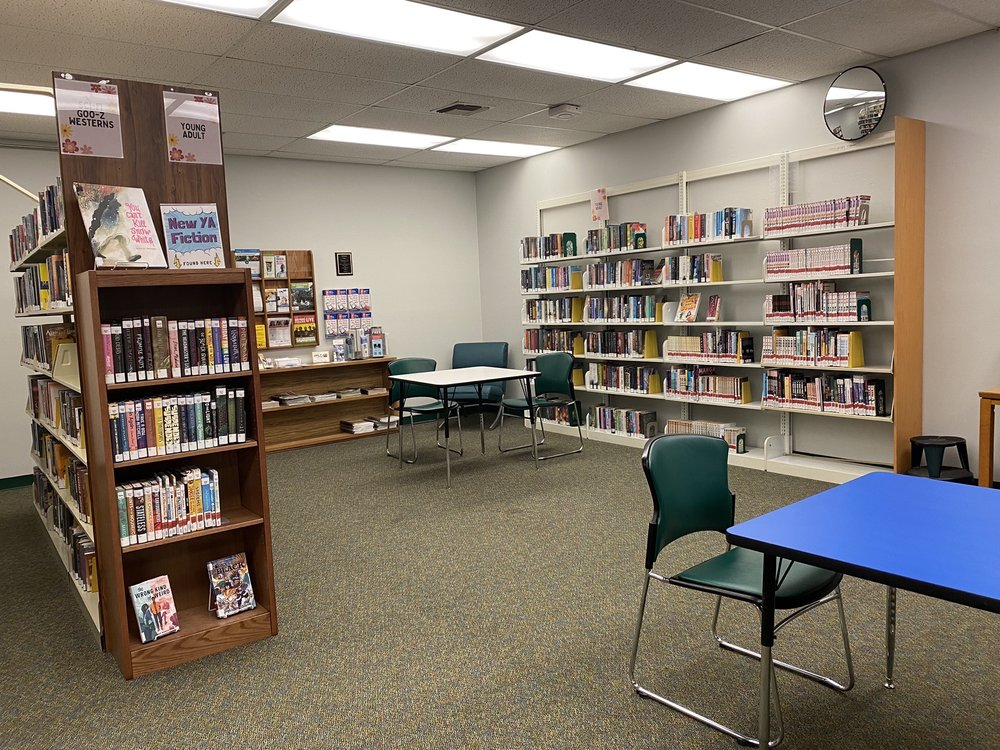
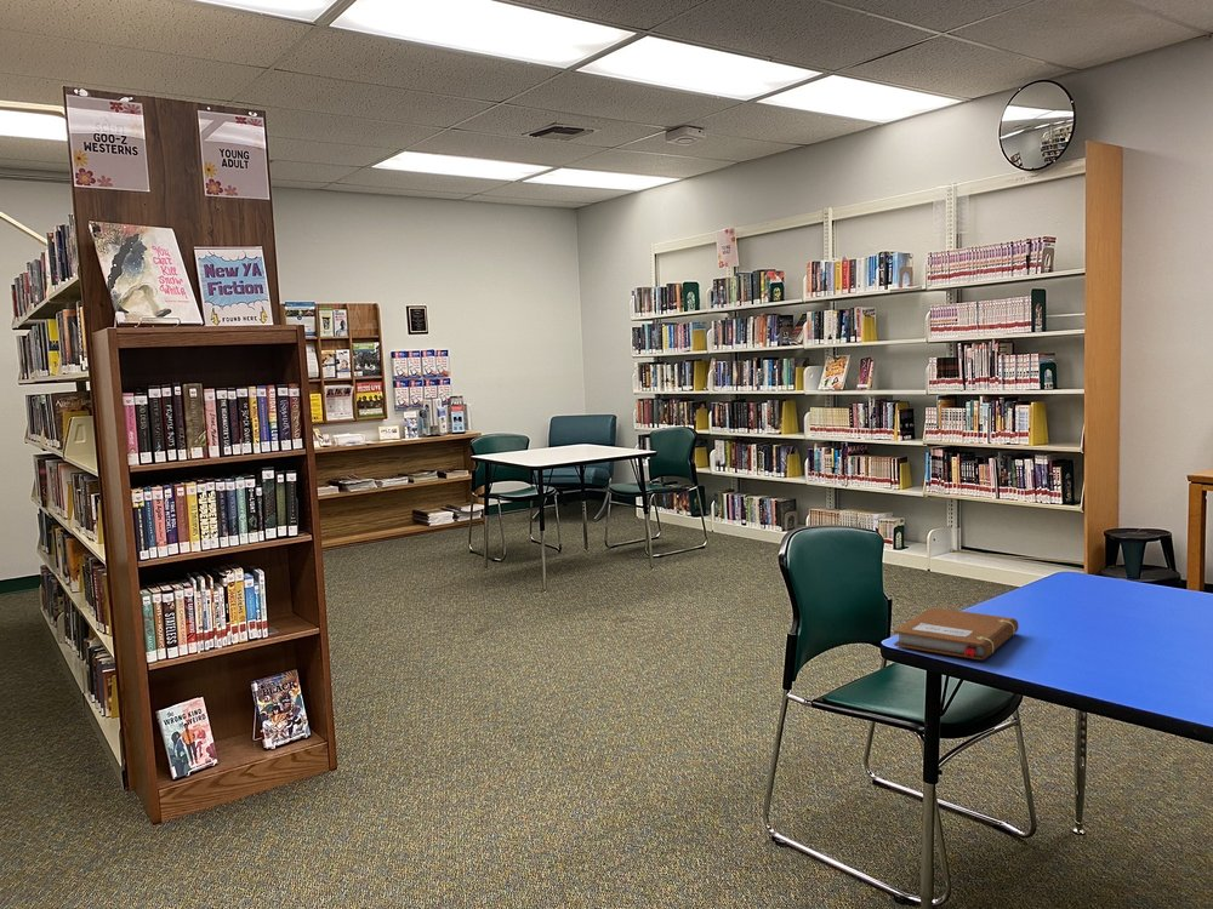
+ notebook (956, 633)
